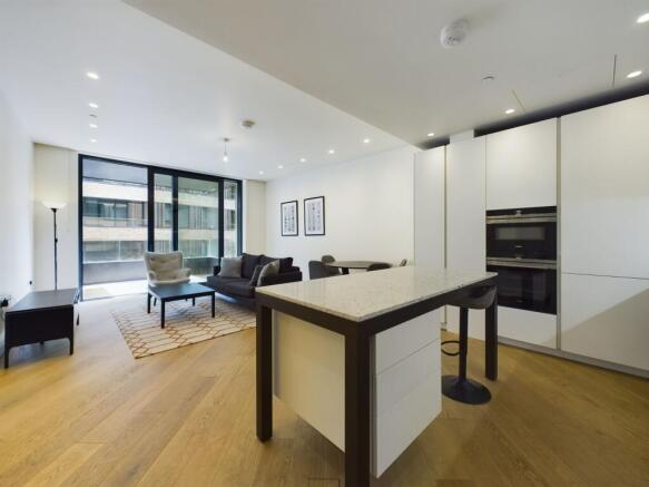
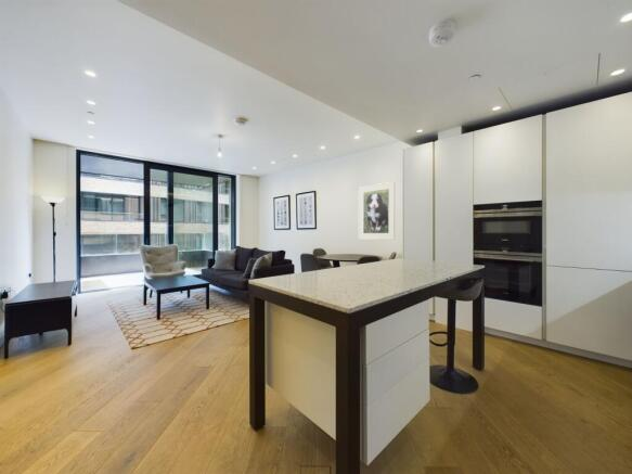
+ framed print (375, 212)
